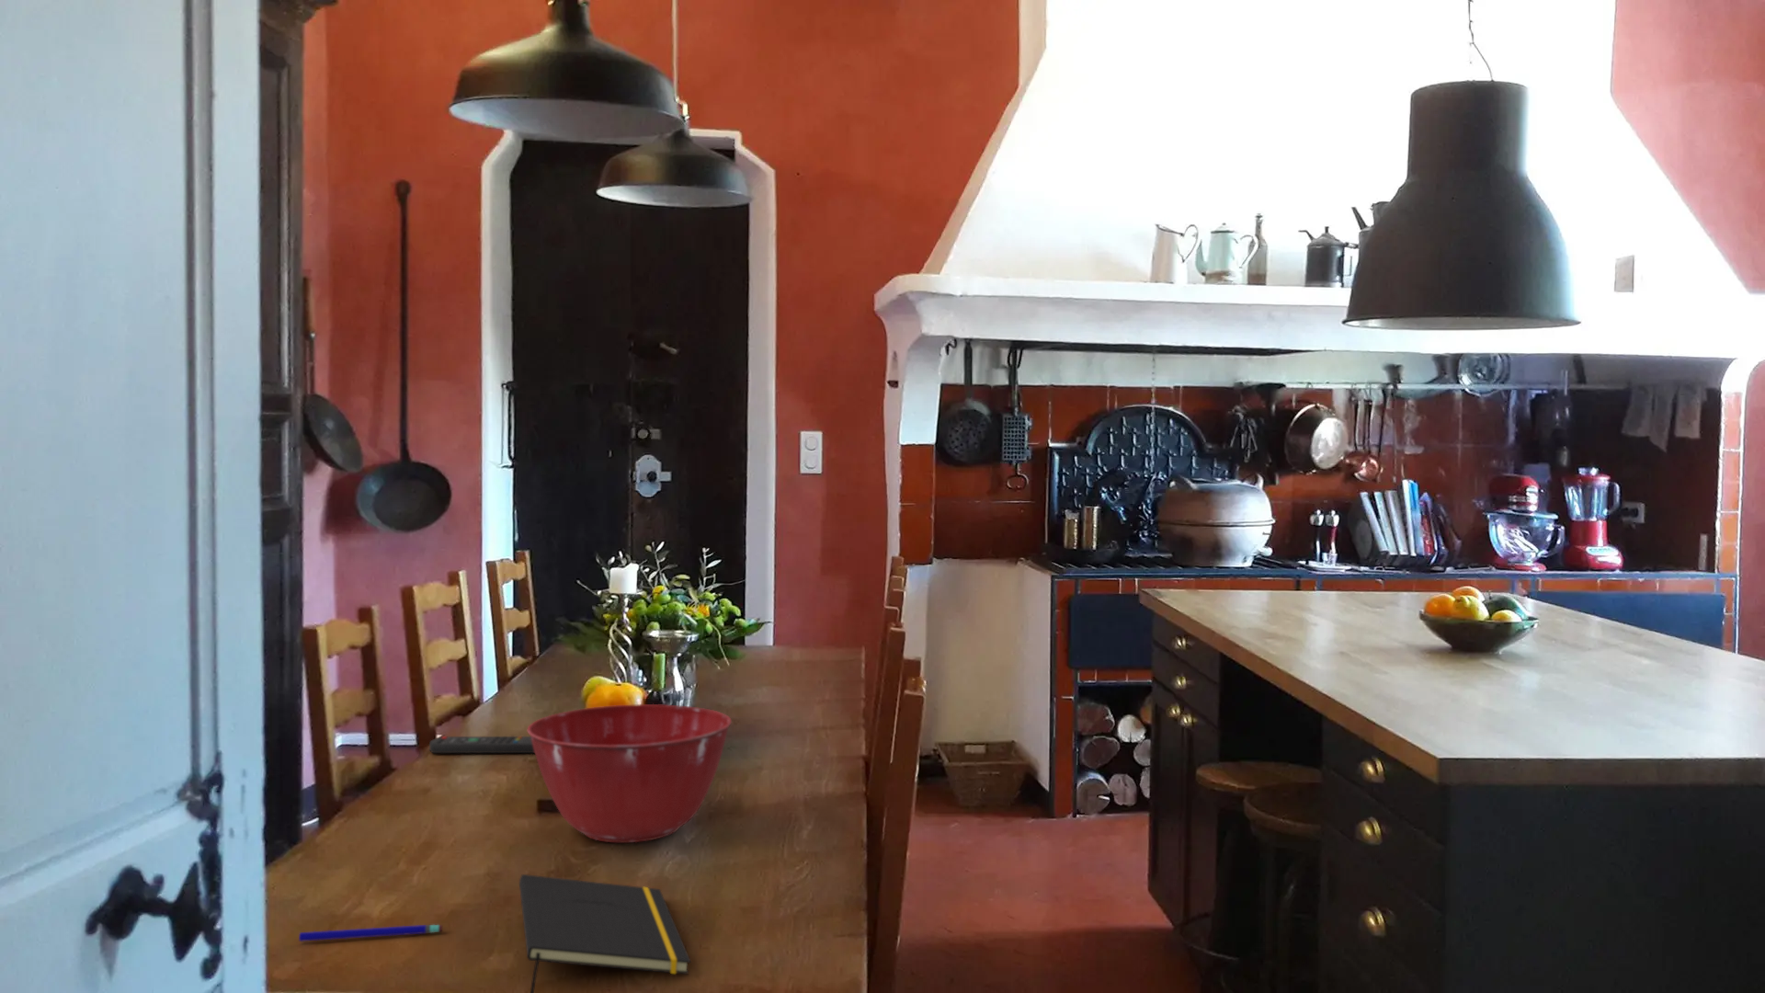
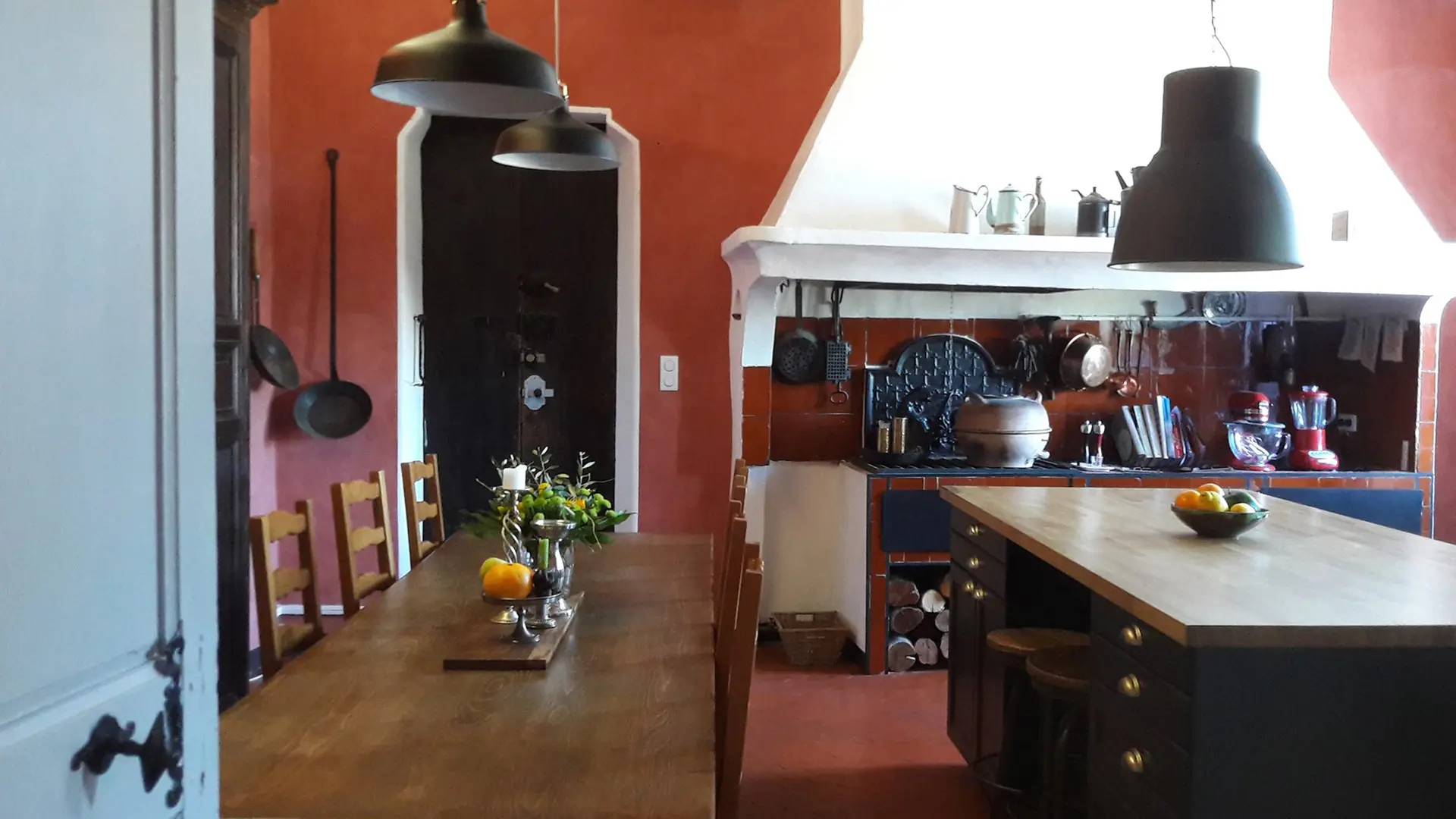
- mixing bowl (629, 775)
- remote control (497, 743)
- notepad (599, 921)
- pen (371, 932)
